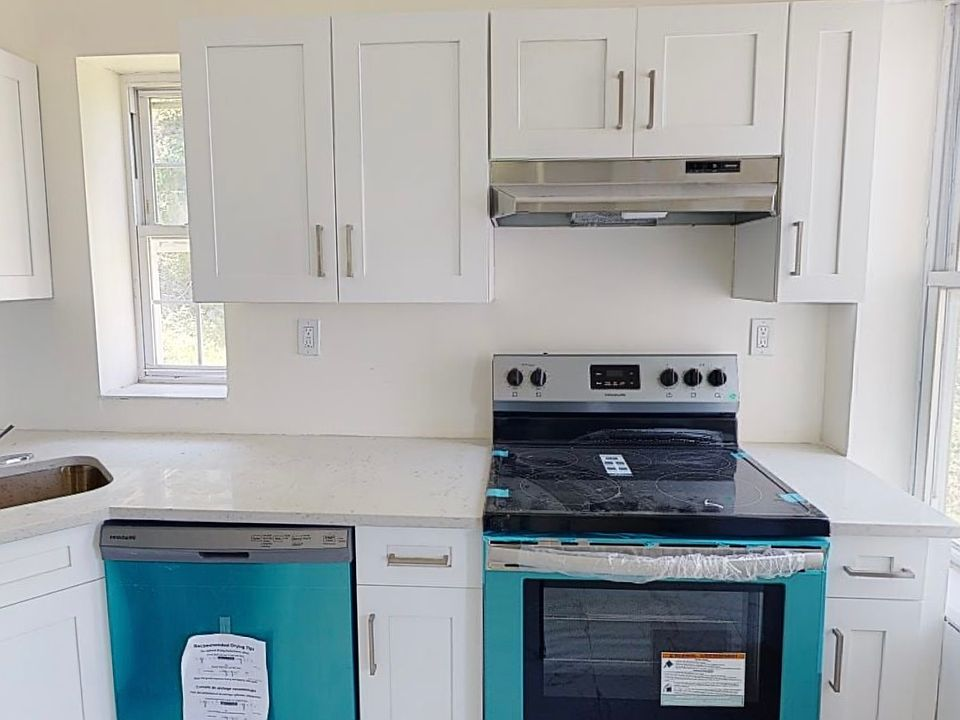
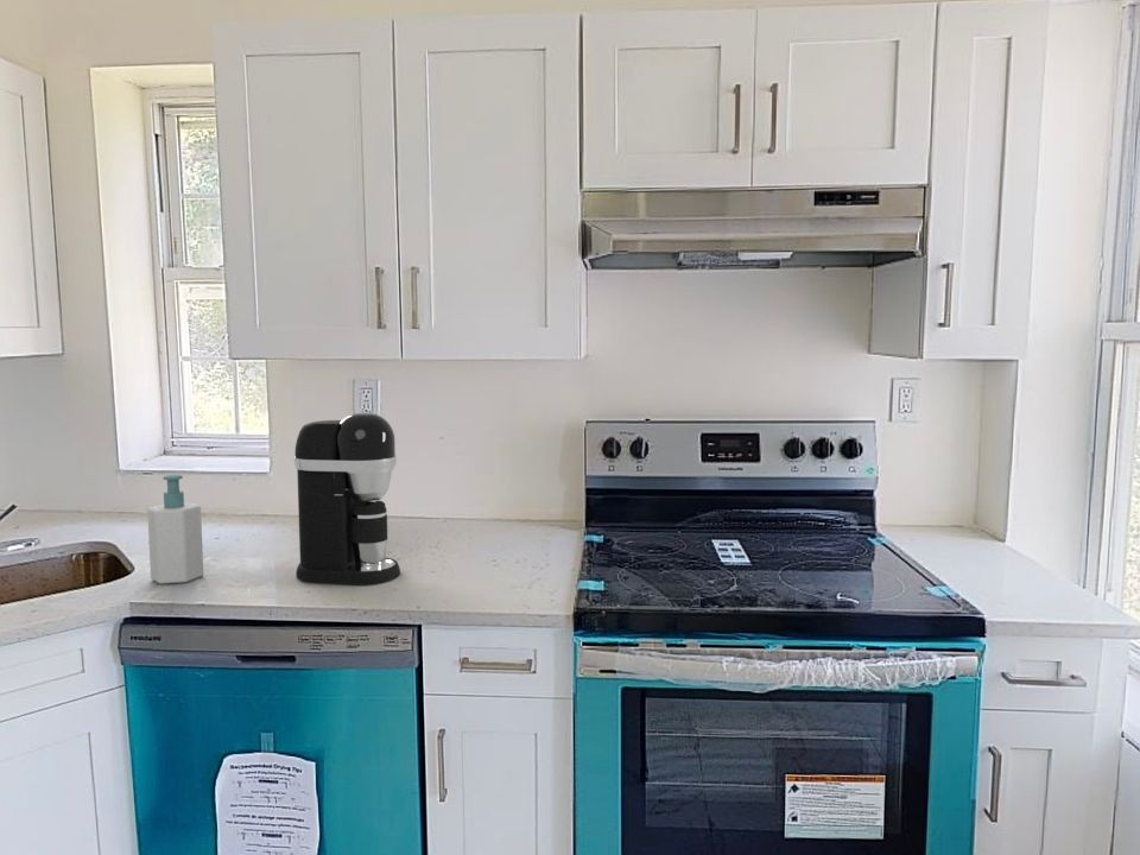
+ soap bottle (175, 526)
+ coffee maker (346, 494)
